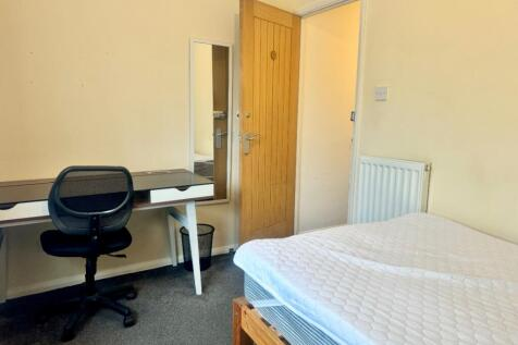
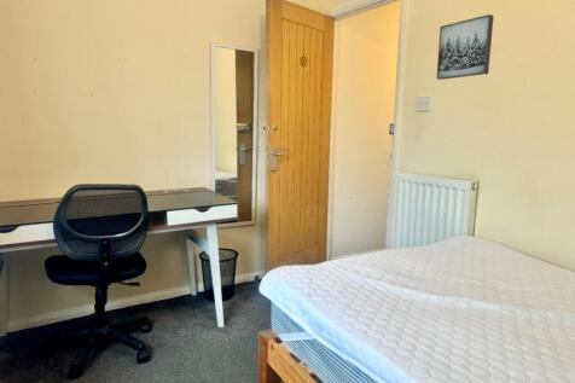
+ wall art (463, 48)
